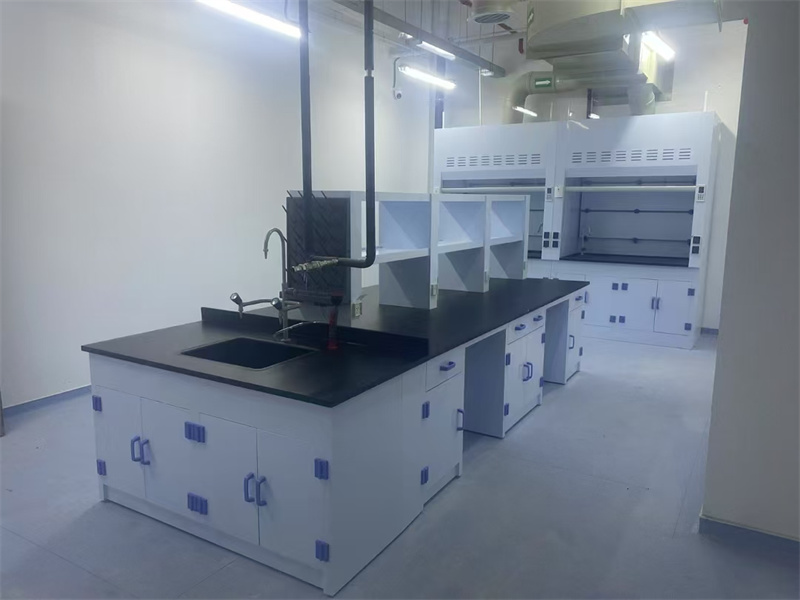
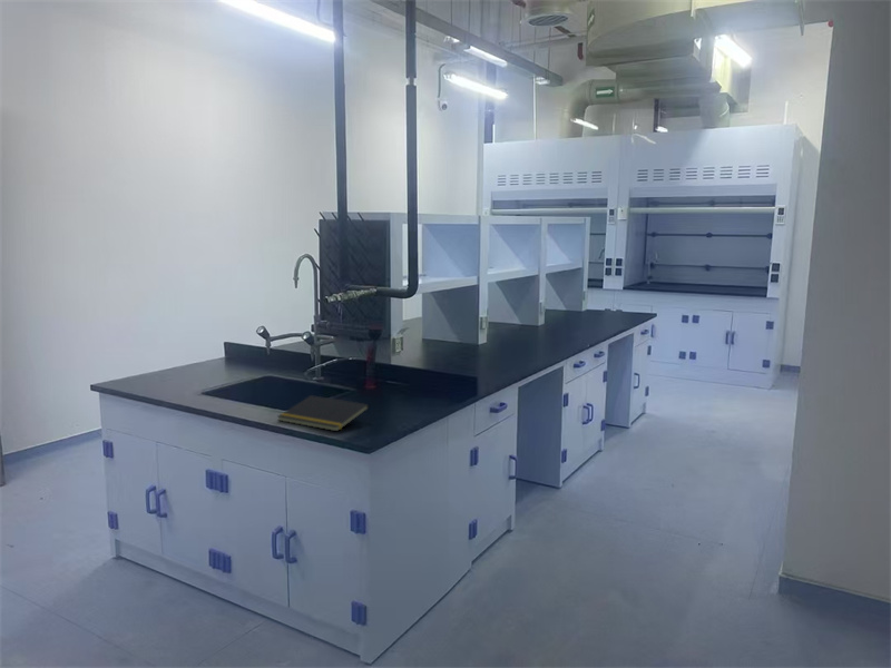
+ notepad (323, 412)
